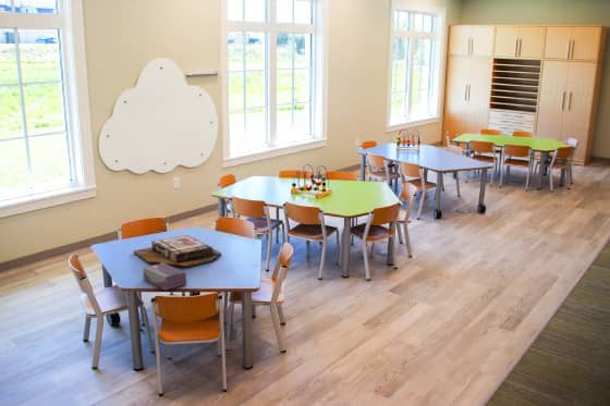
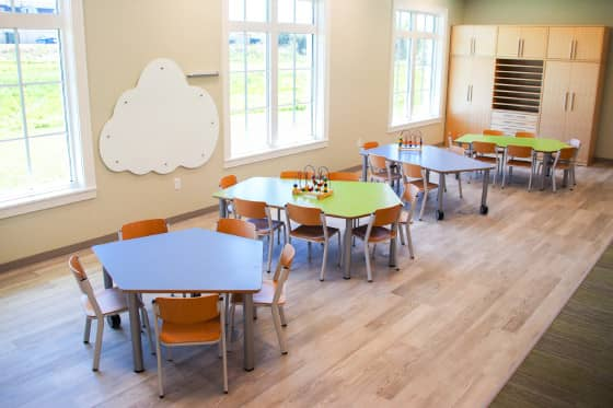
- tissue box (164, 275)
- board game (181, 247)
